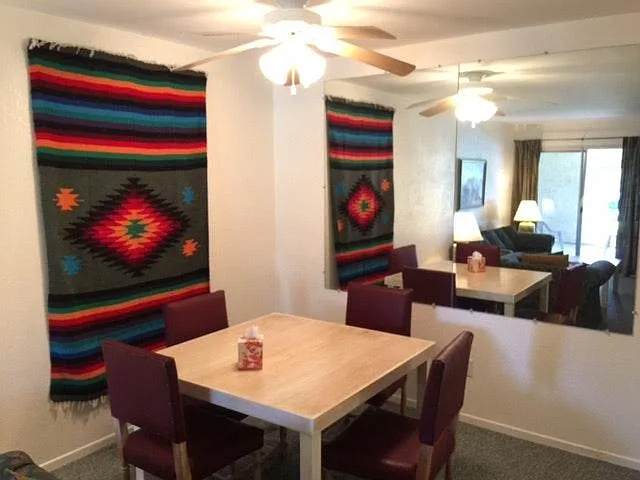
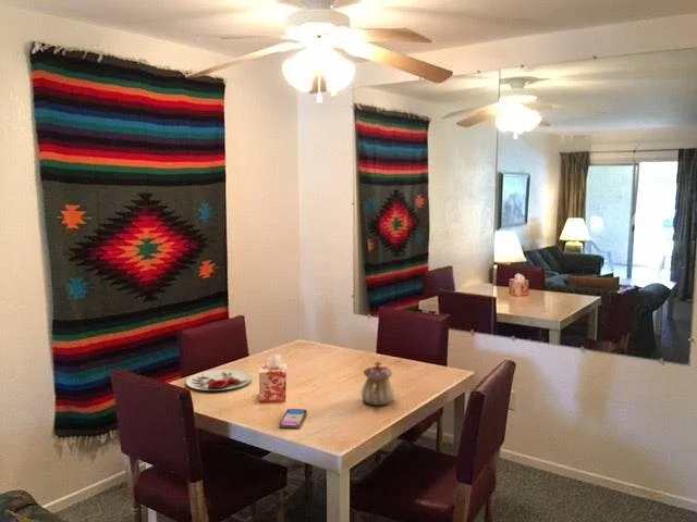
+ plate (219, 378)
+ teapot (377, 382)
+ smartphone (293, 418)
